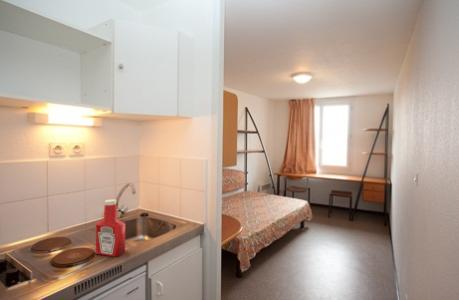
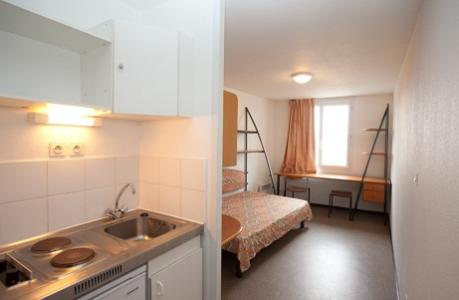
- soap bottle (110, 226)
